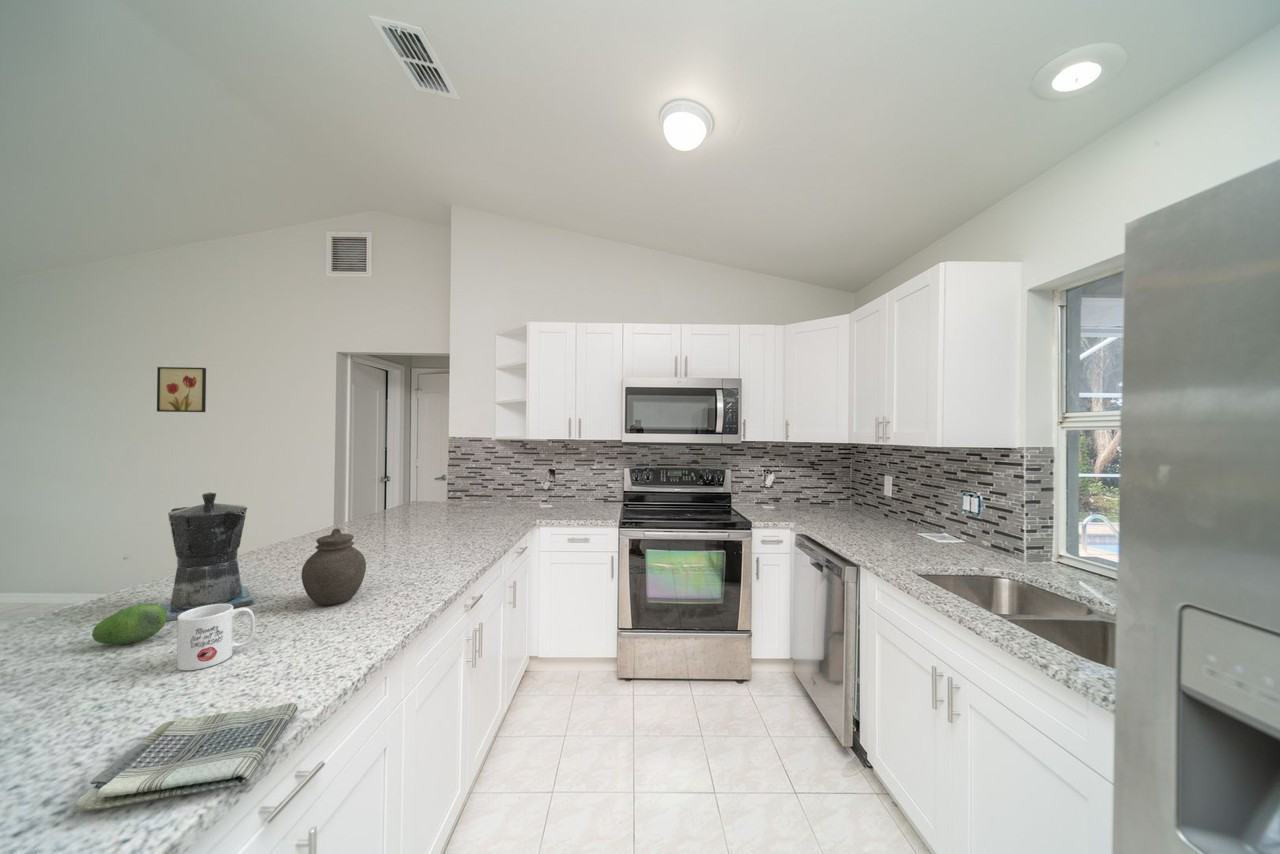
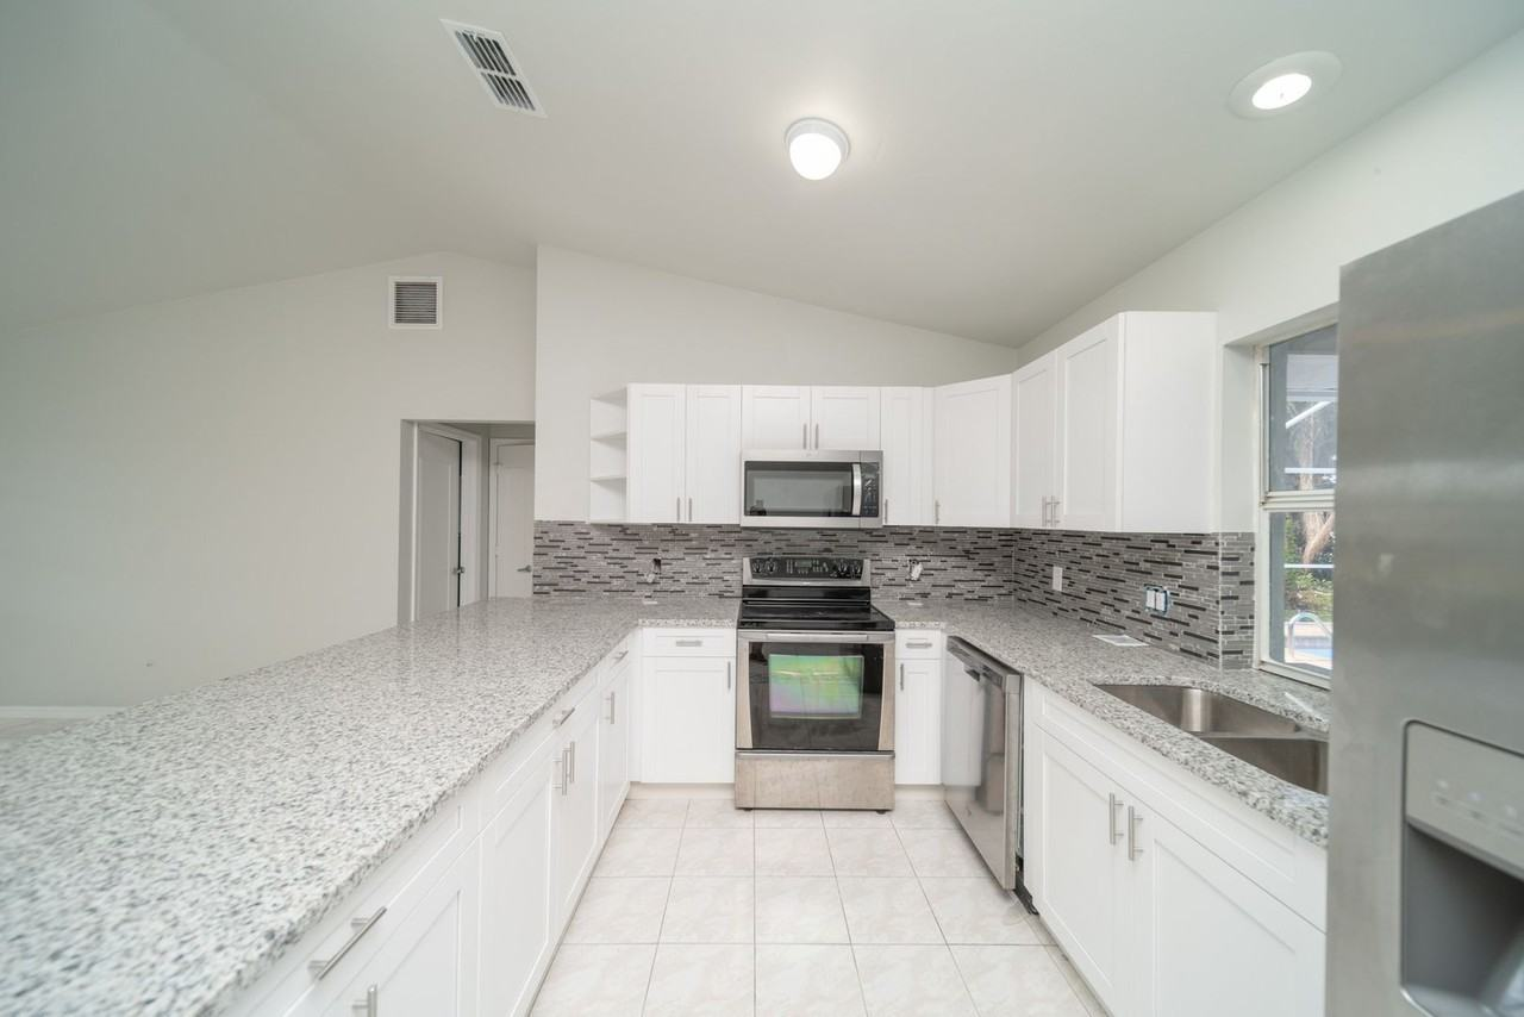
- coffee maker (207, 548)
- wall art (182, 389)
- jar (334, 564)
- dish towel (201, 746)
- fruit (130, 624)
- mug (217, 632)
